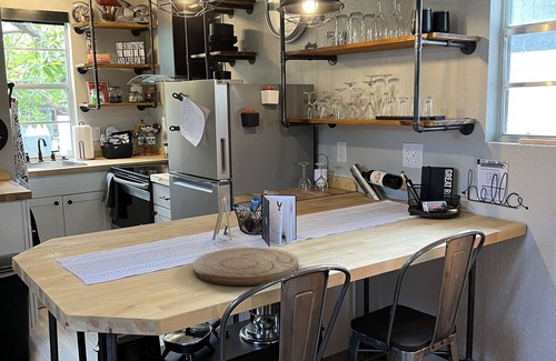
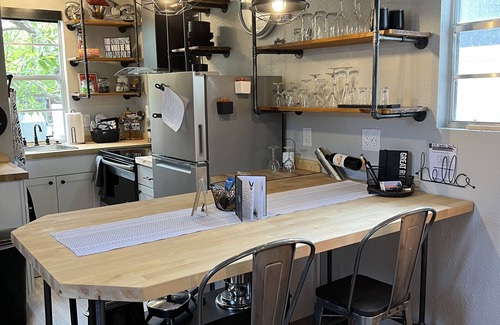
- cutting board (246, 264)
